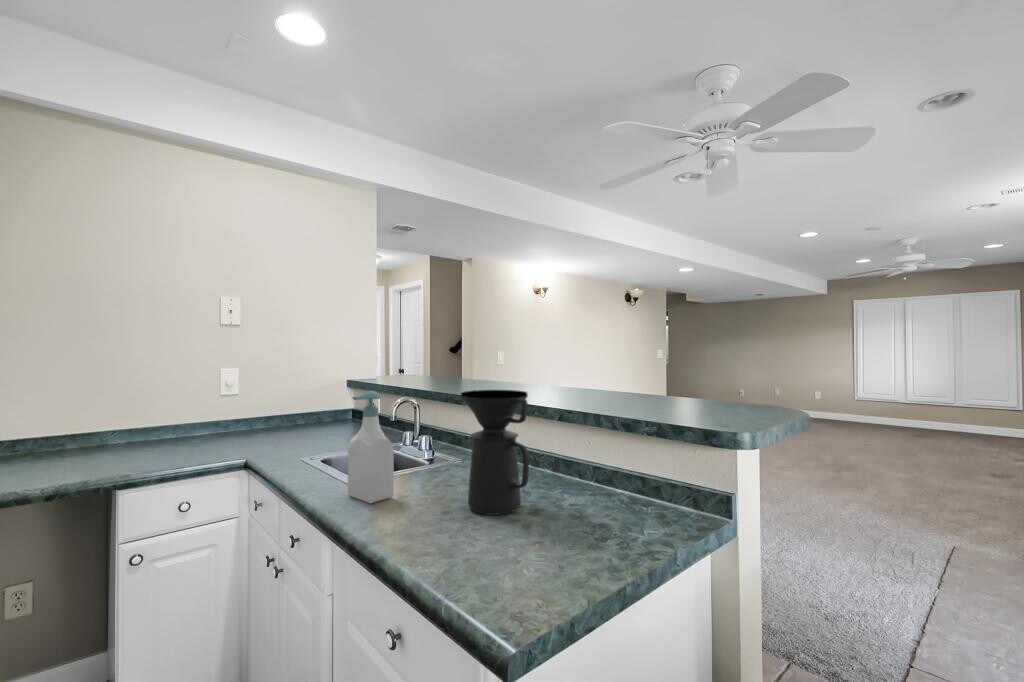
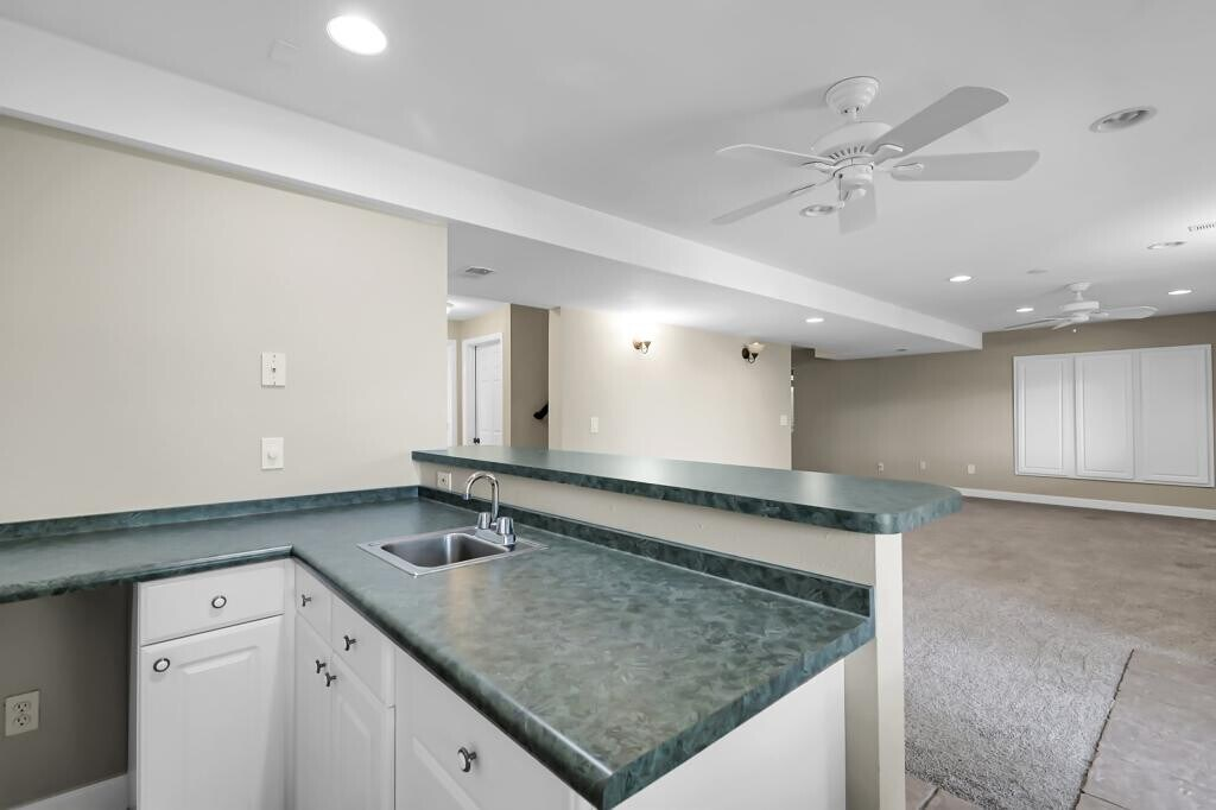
- coffee maker (494, 449)
- soap bottle (367, 443)
